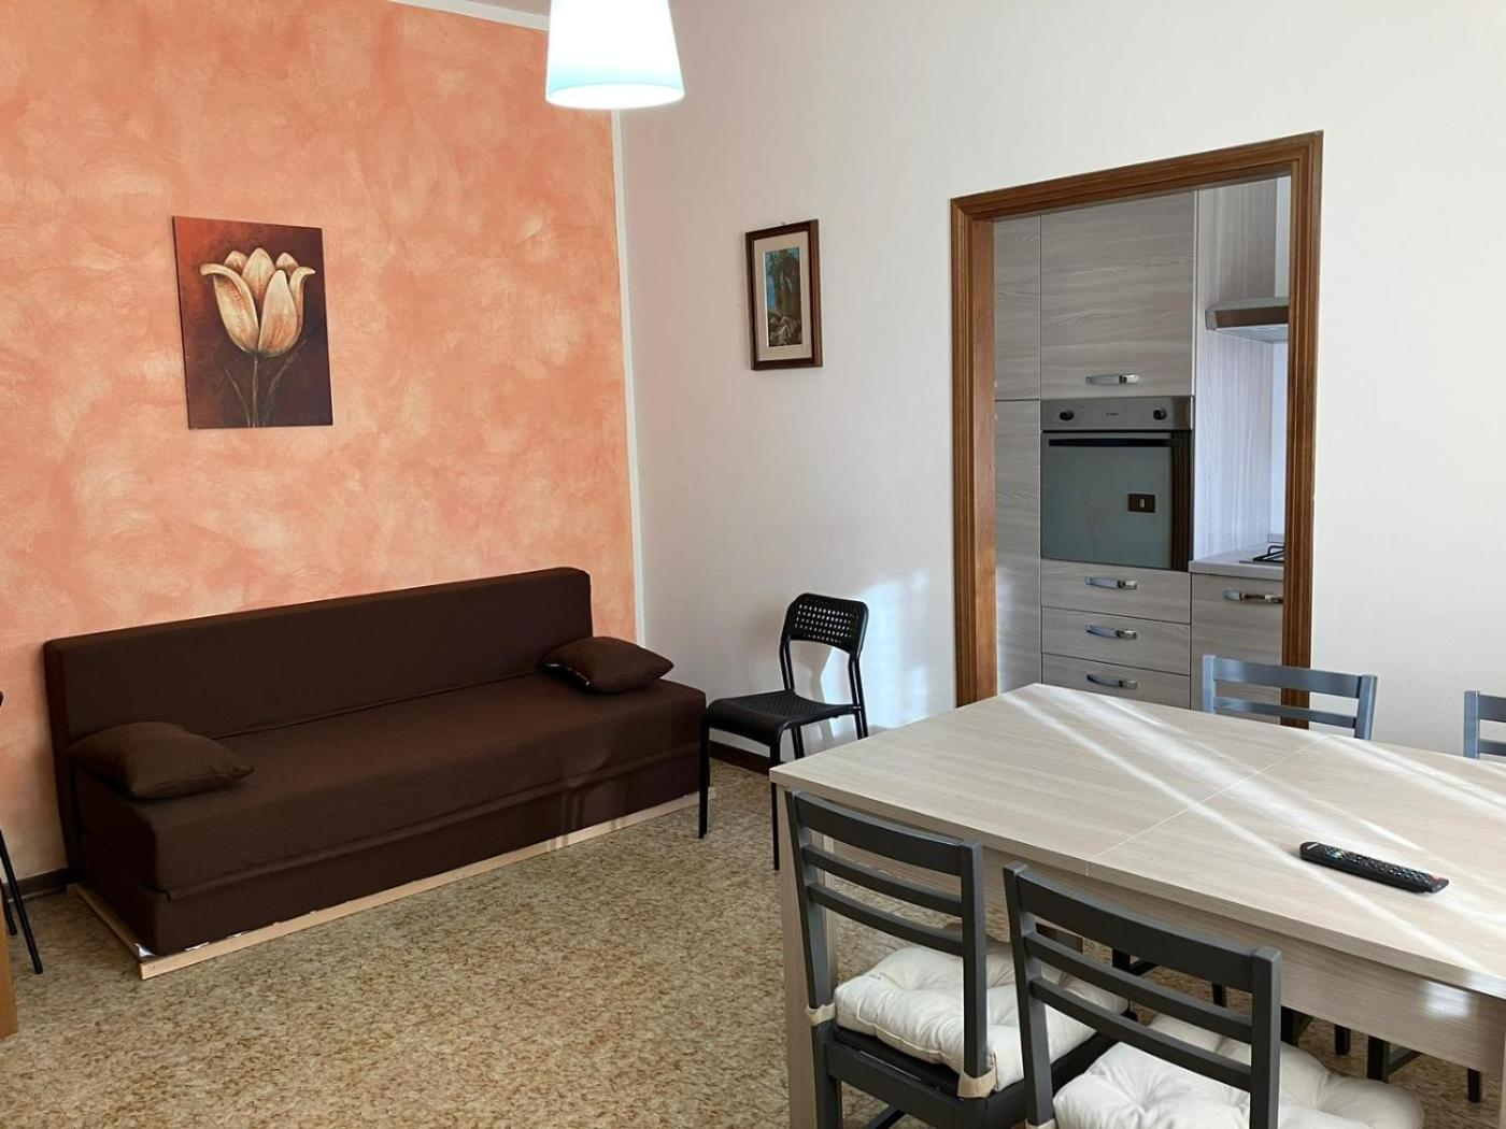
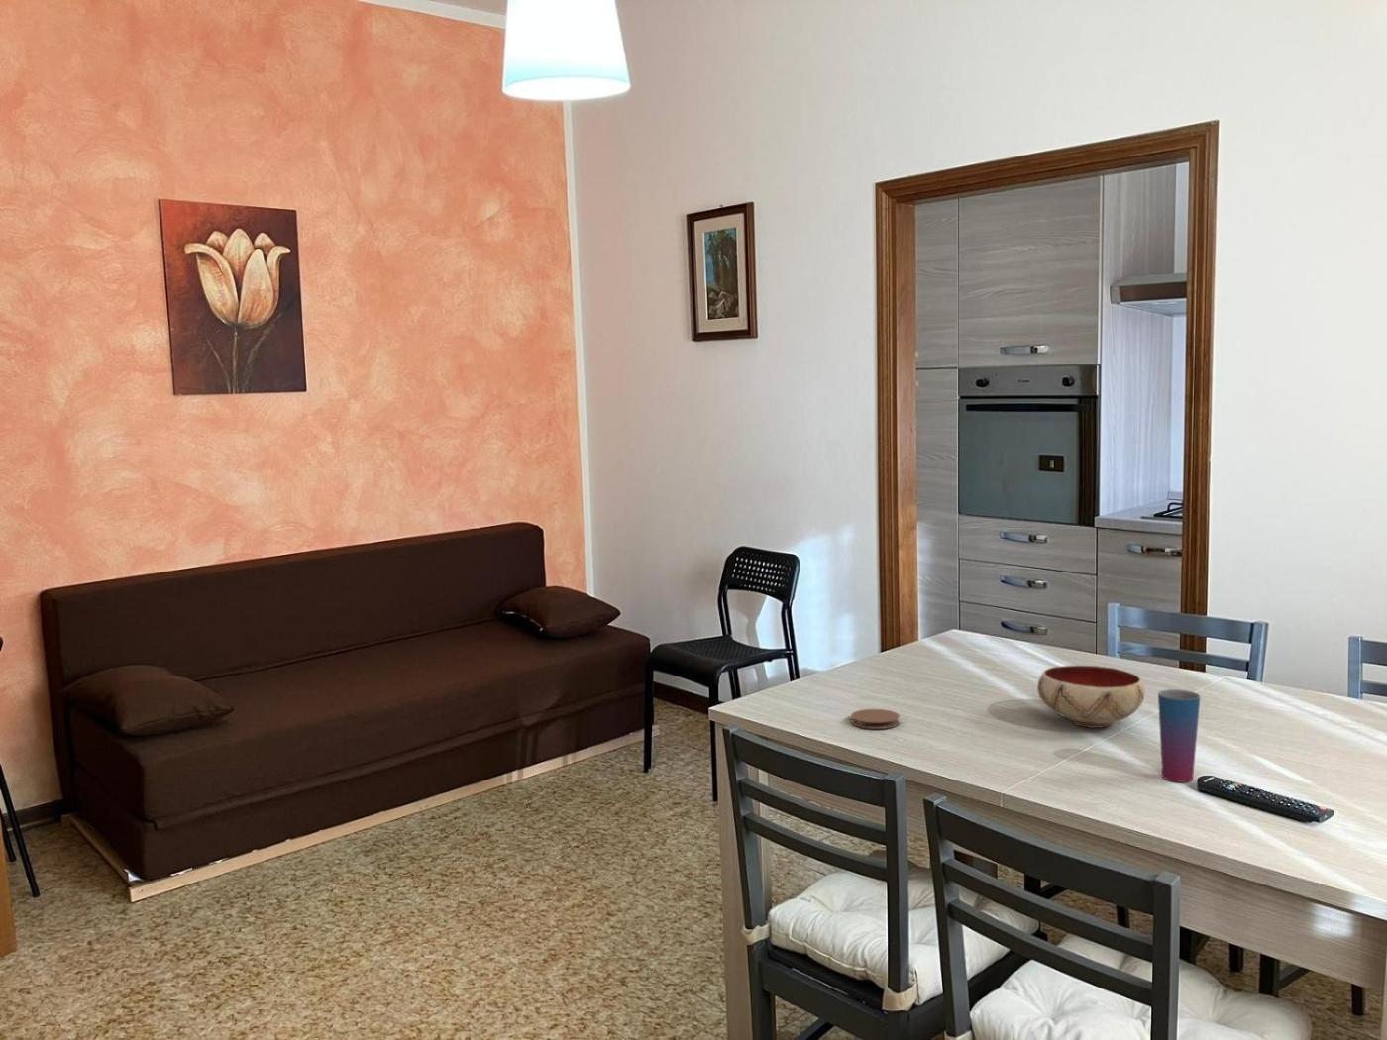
+ cup (1178, 736)
+ coaster (875, 718)
+ bowl (1090, 698)
